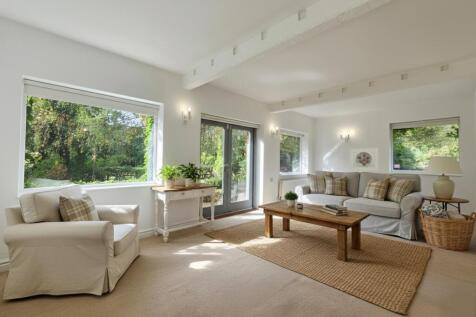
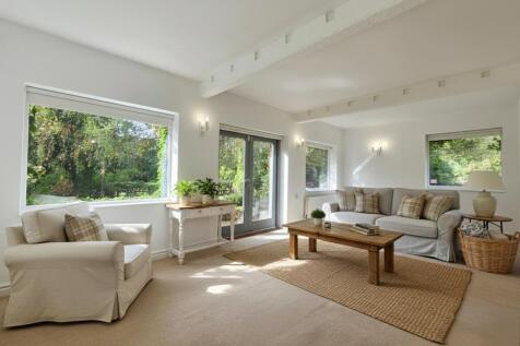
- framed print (363, 159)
